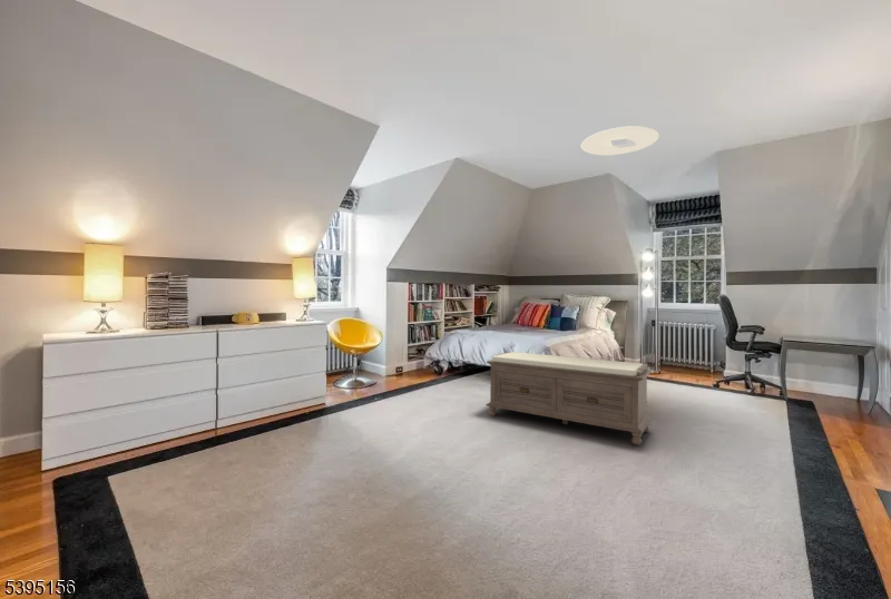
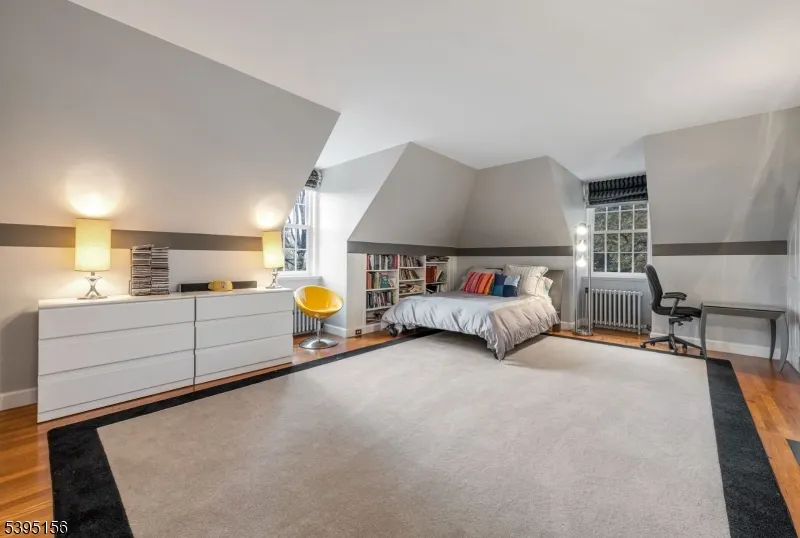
- bench (564, 391)
- ceiling light (618, 138)
